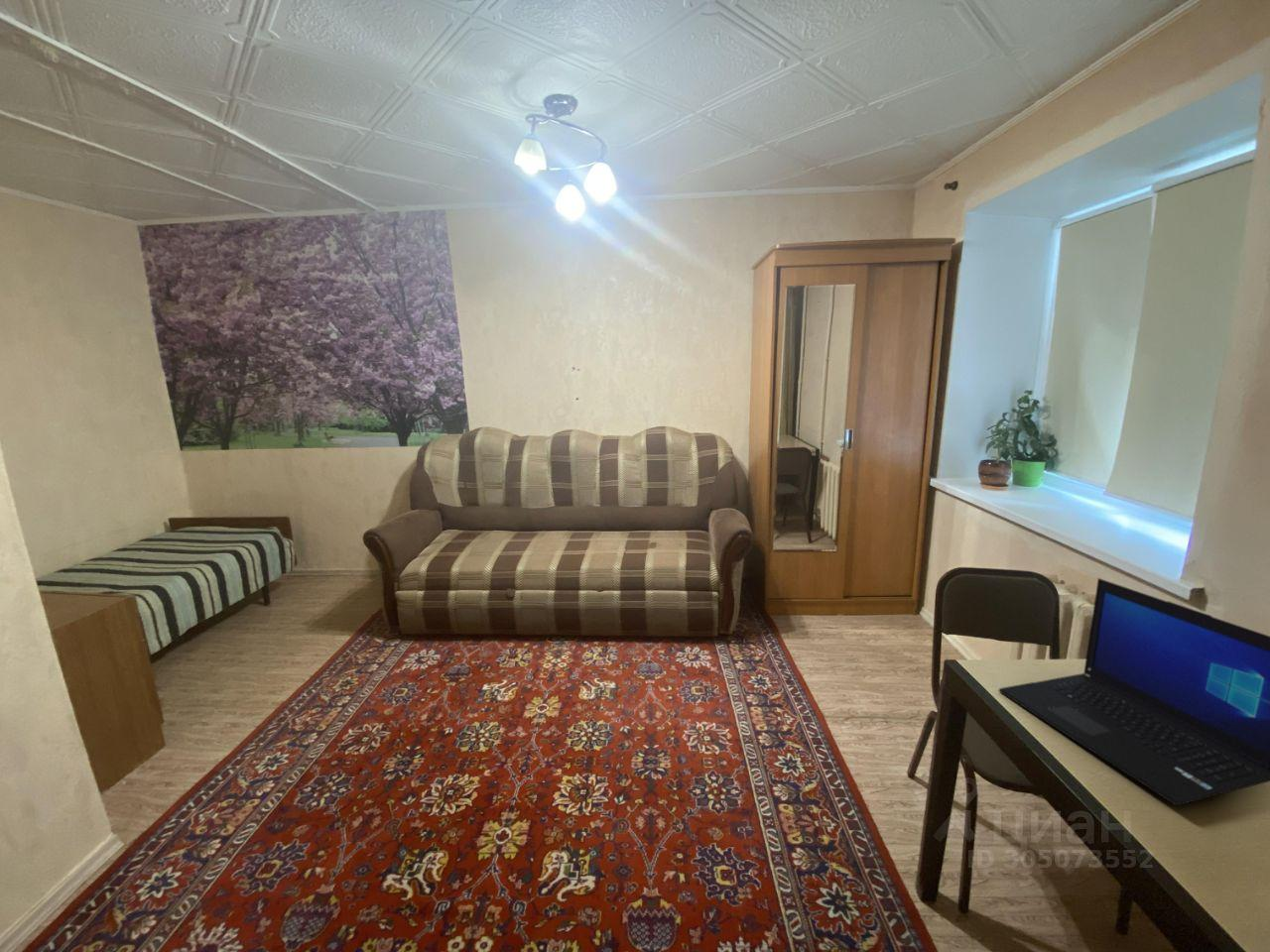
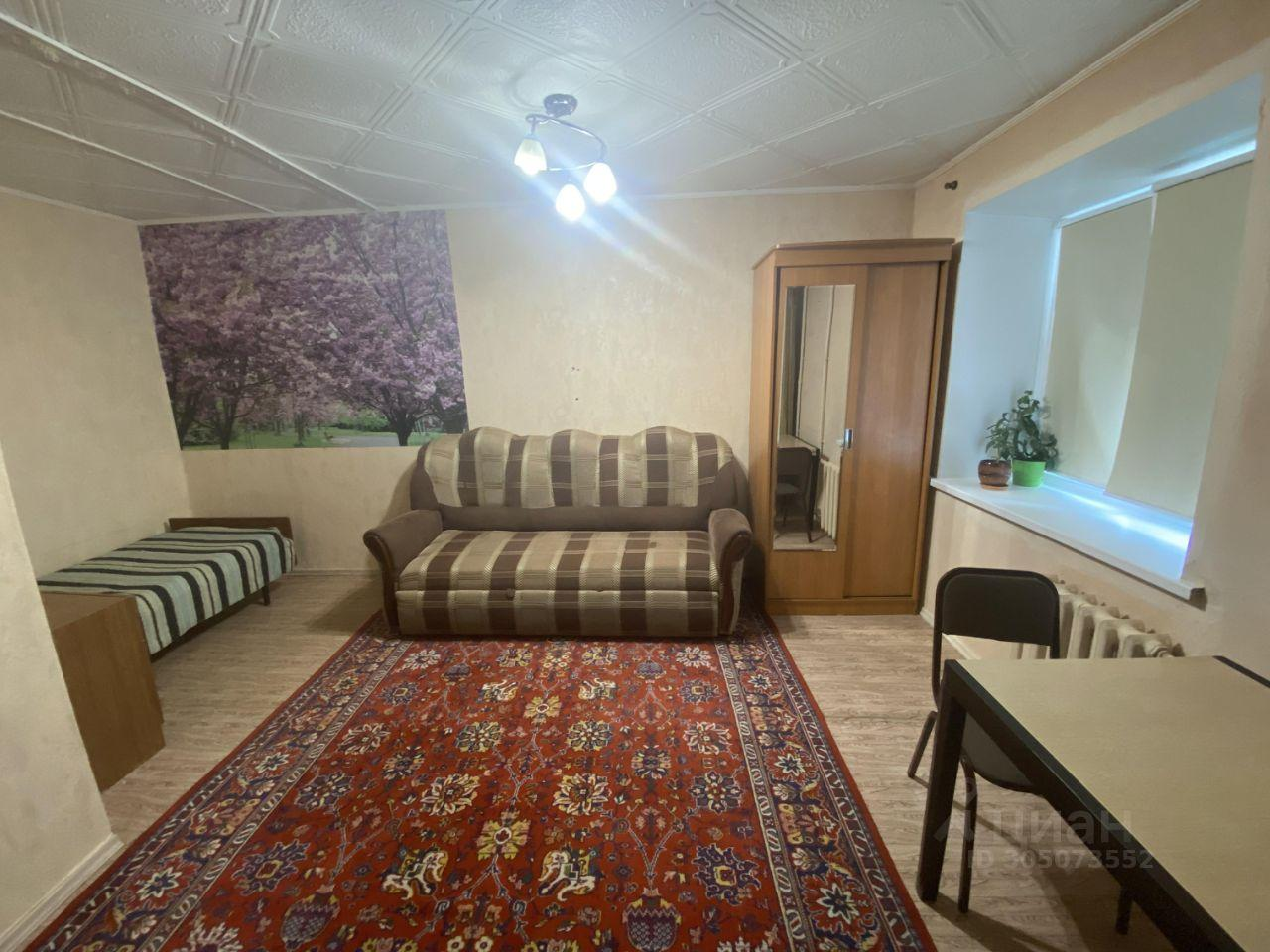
- laptop (1132, 674)
